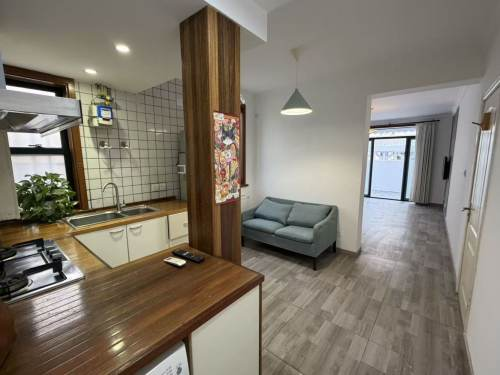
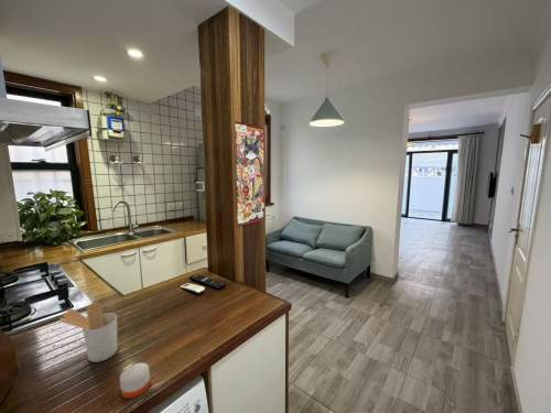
+ candle (134, 371)
+ utensil holder (91, 332)
